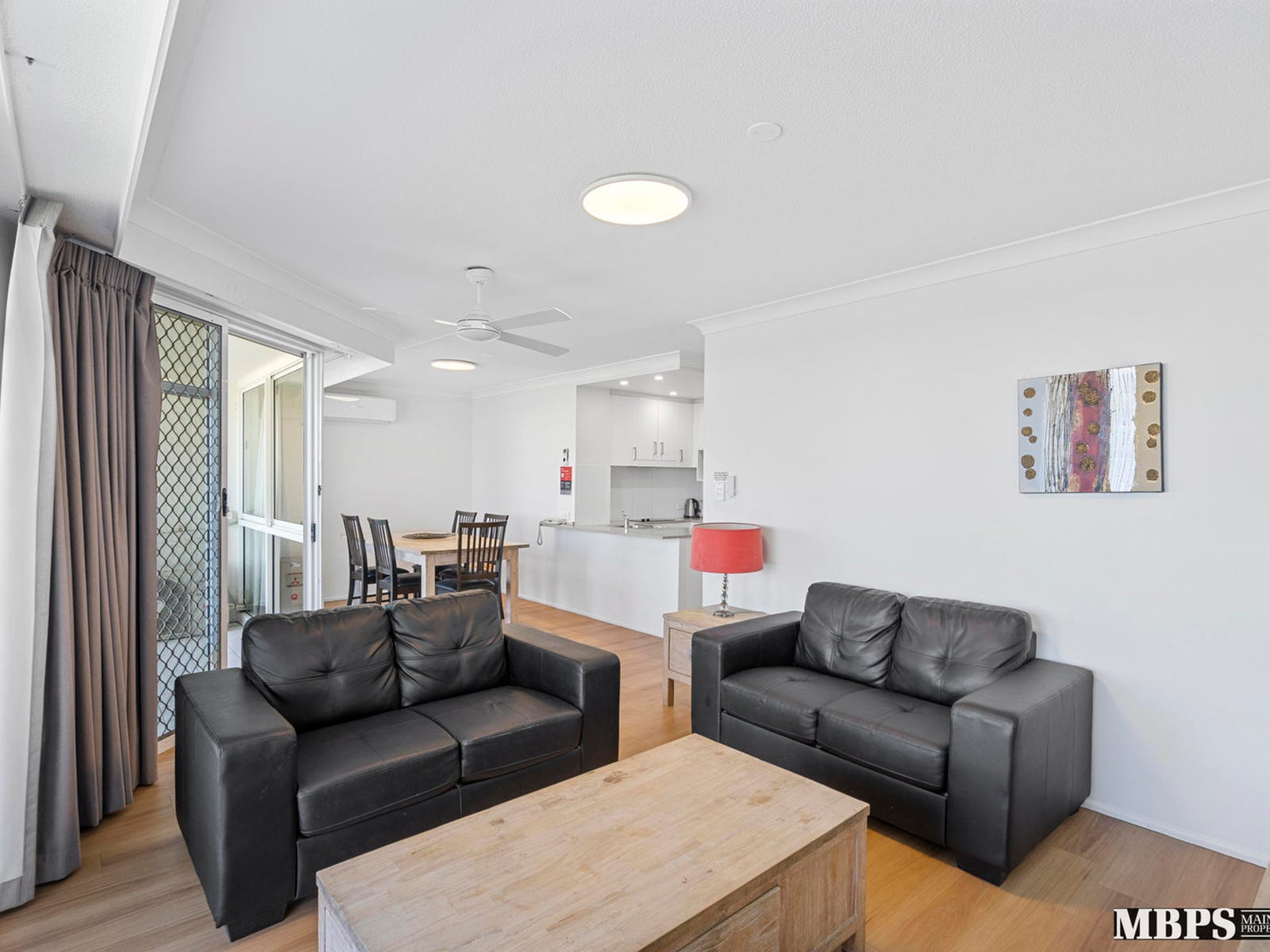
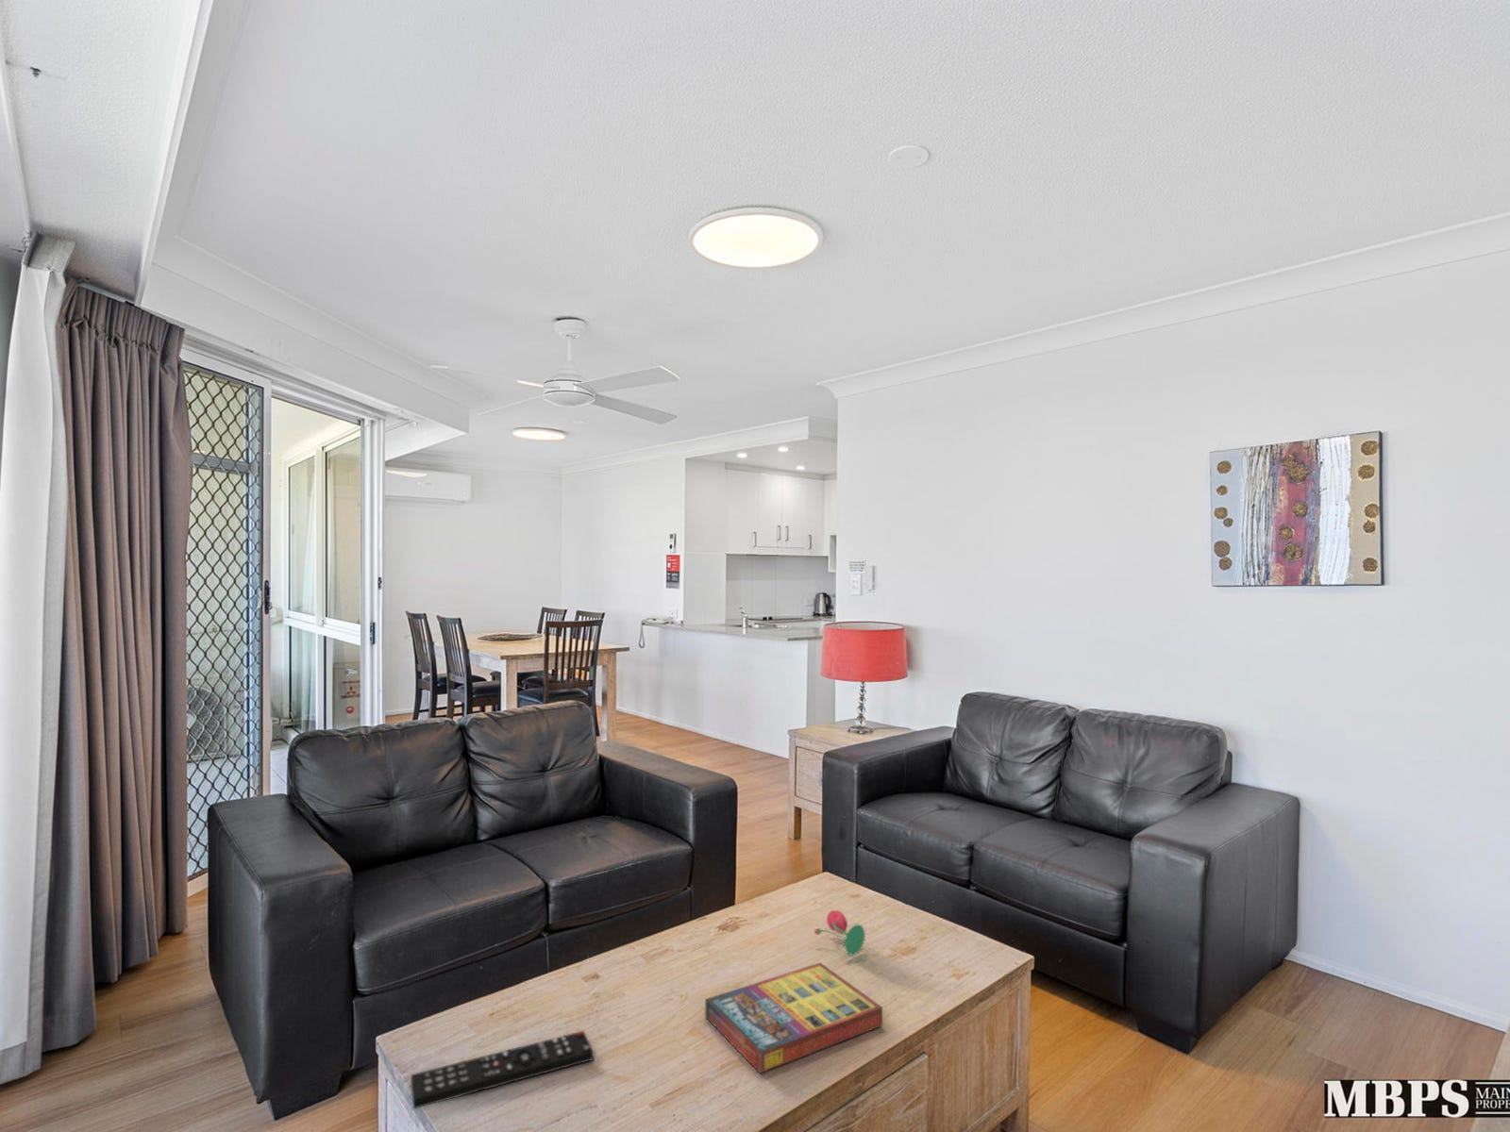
+ game compilation box (793, 1012)
+ remote control (505, 1065)
+ flower (837, 930)
